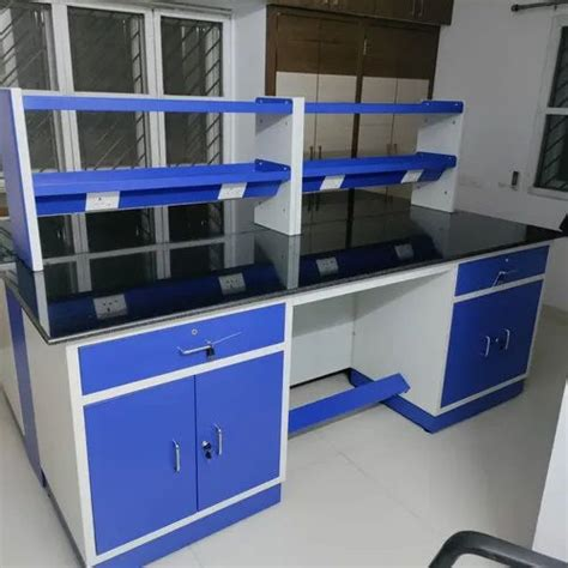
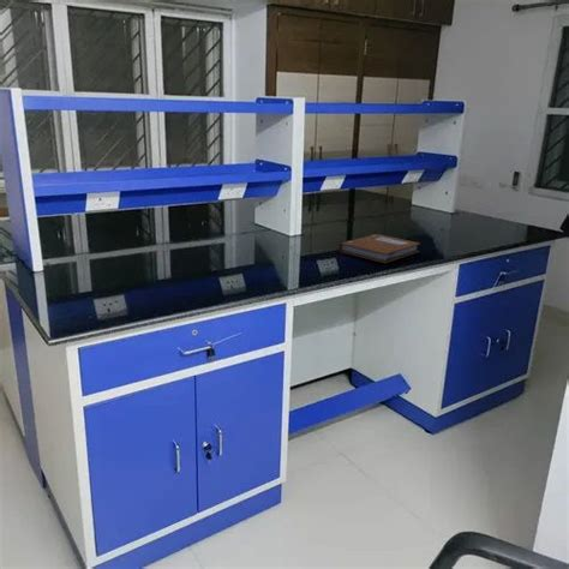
+ notebook (379, 246)
